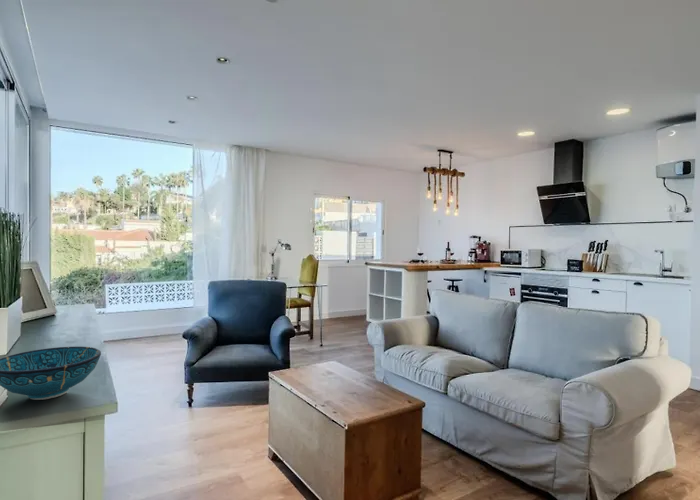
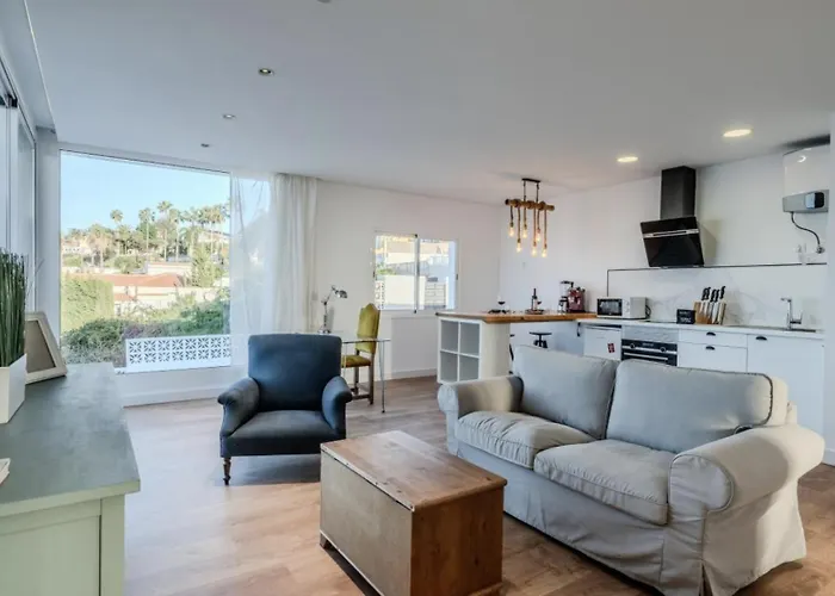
- decorative bowl (48, 375)
